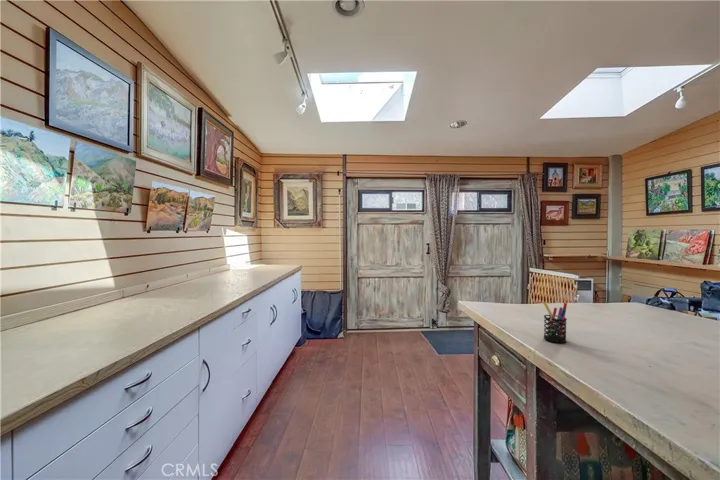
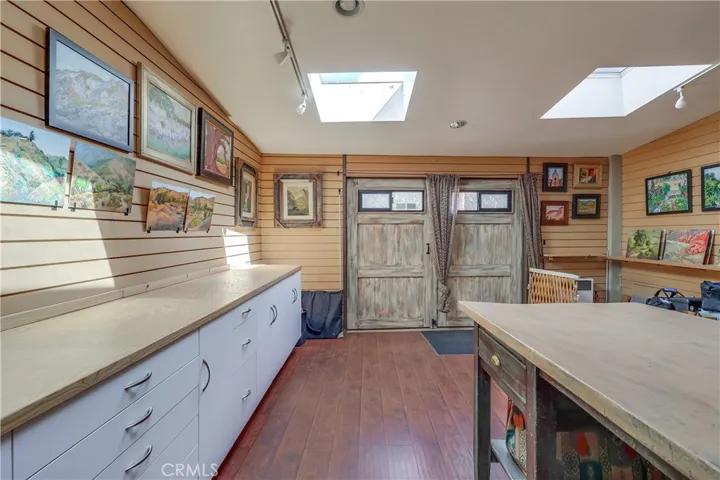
- pen holder (557, 320)
